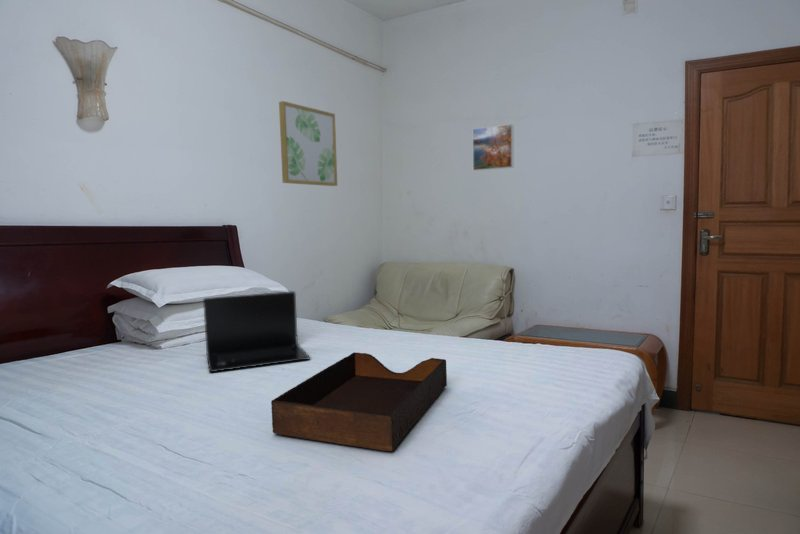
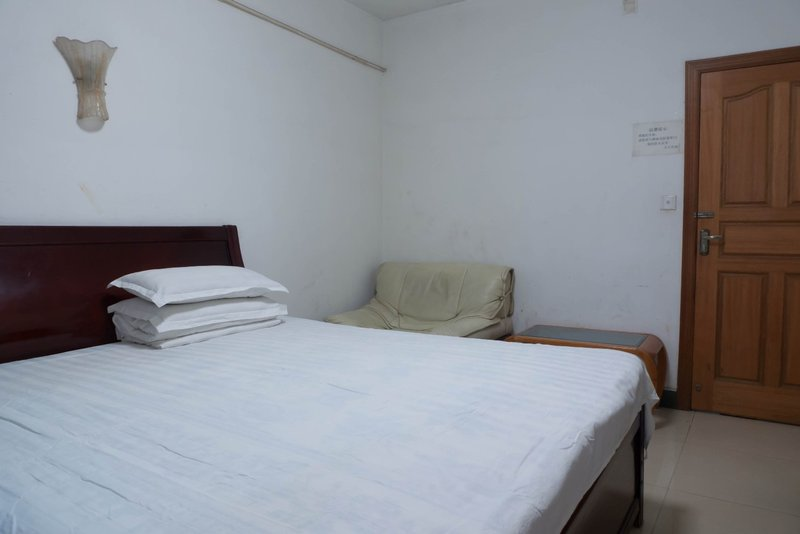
- wall art (310, 146)
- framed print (492, 148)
- tray (369, 392)
- laptop (256, 328)
